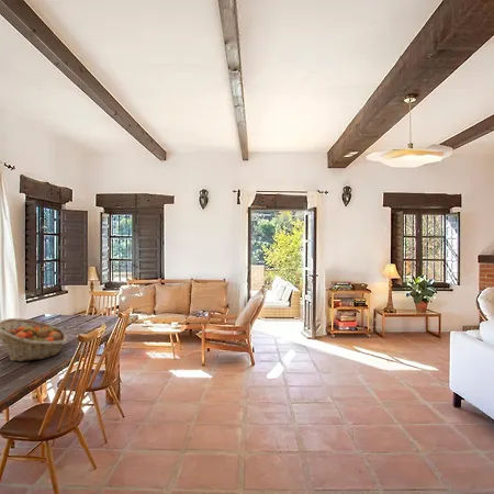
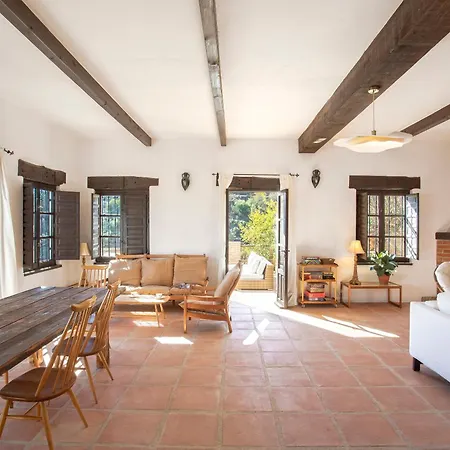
- fruit basket (32, 337)
